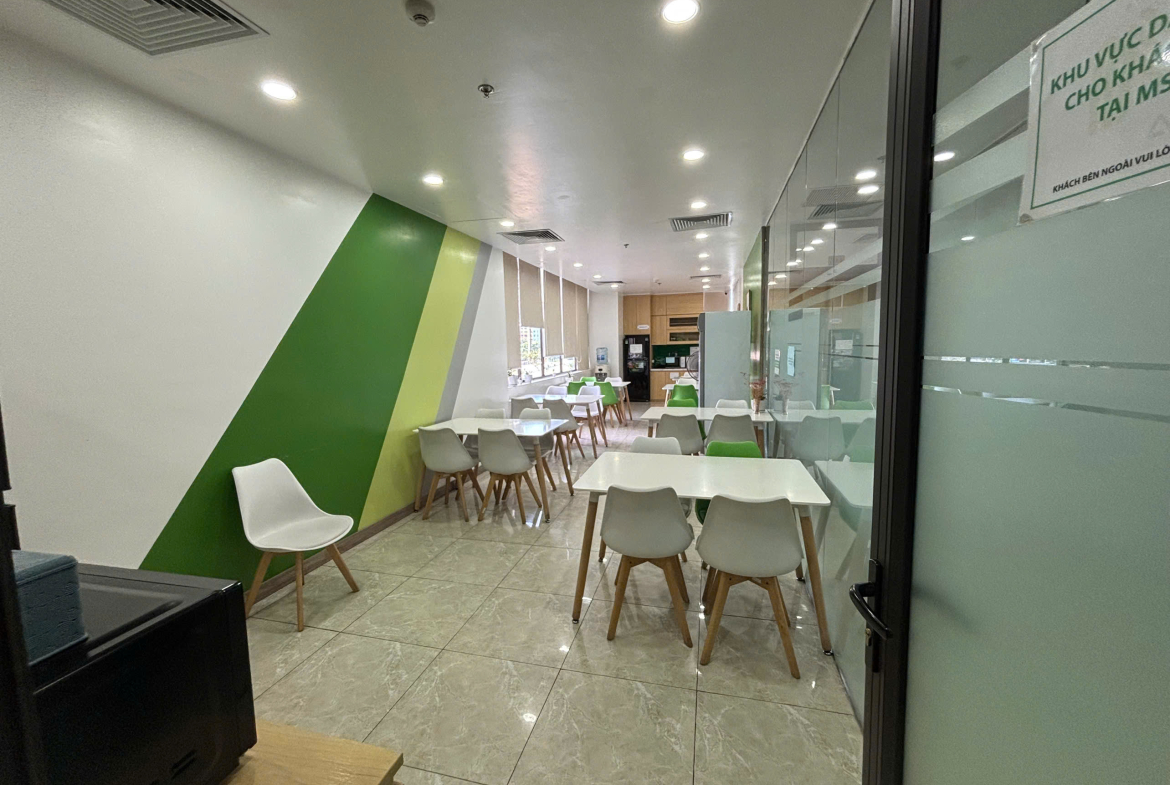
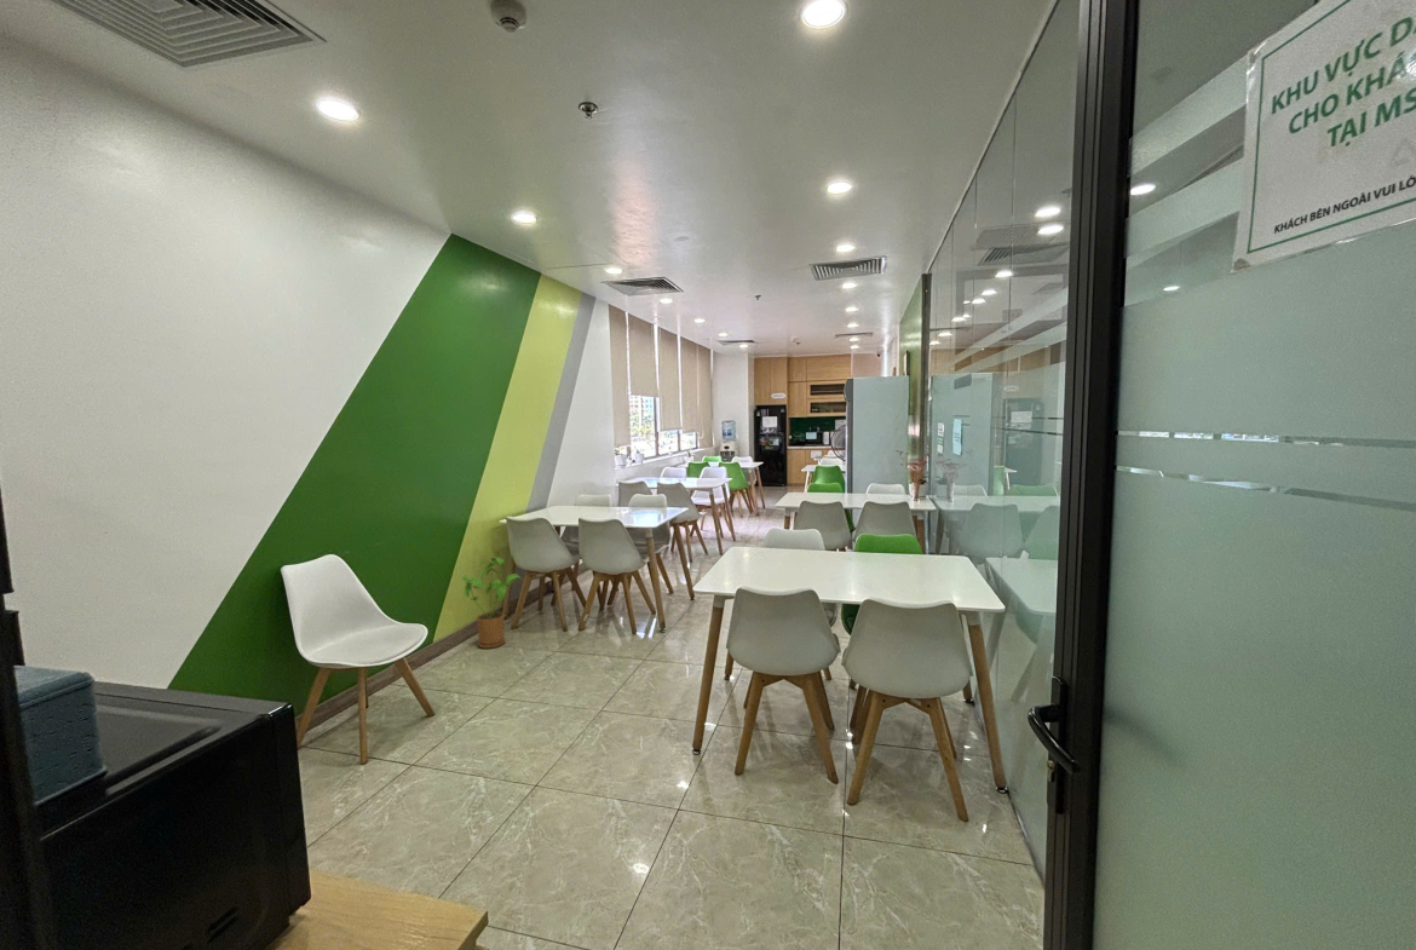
+ house plant (494, 601)
